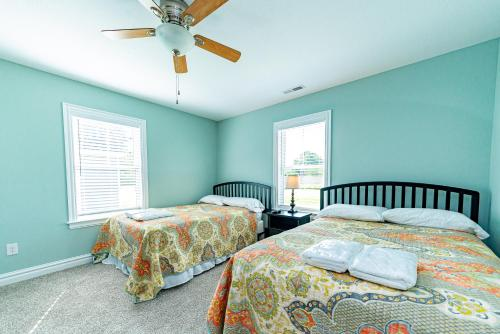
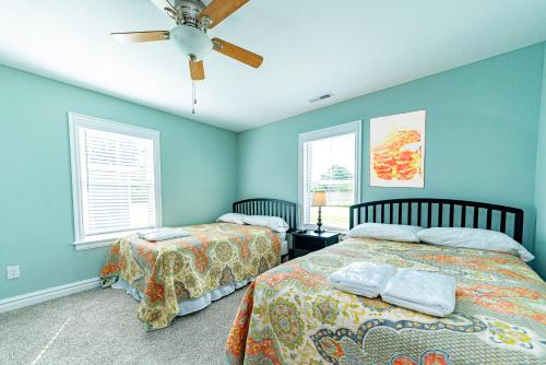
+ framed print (395, 151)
